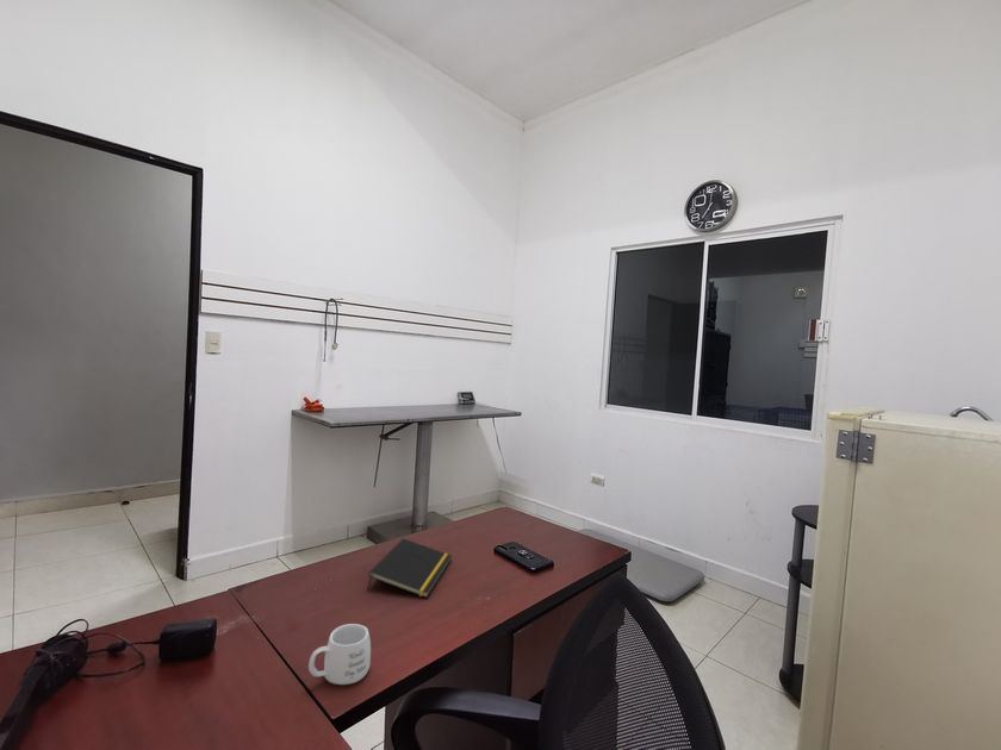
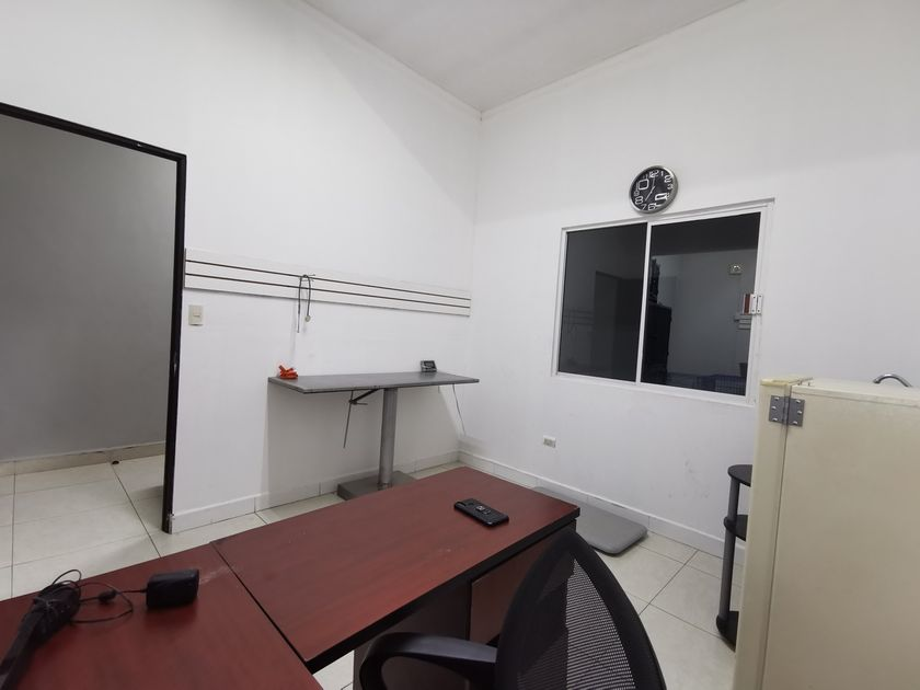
- notepad (412, 564)
- mug (340, 655)
